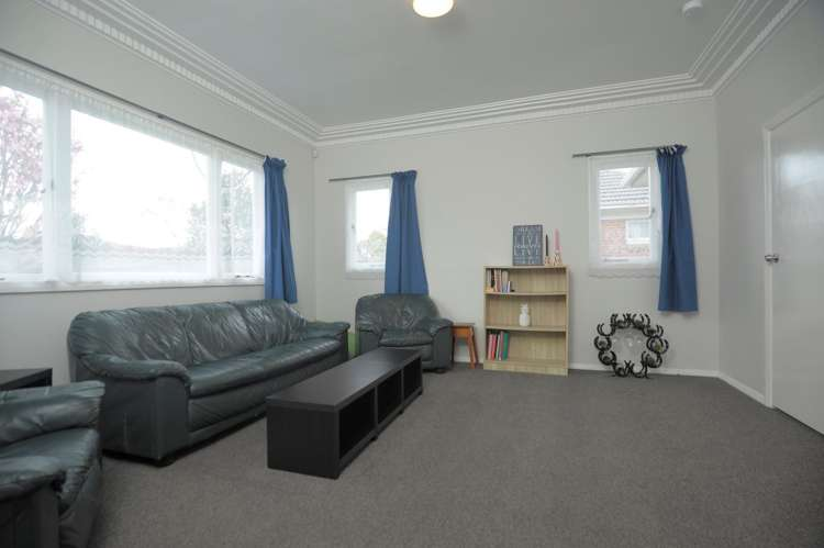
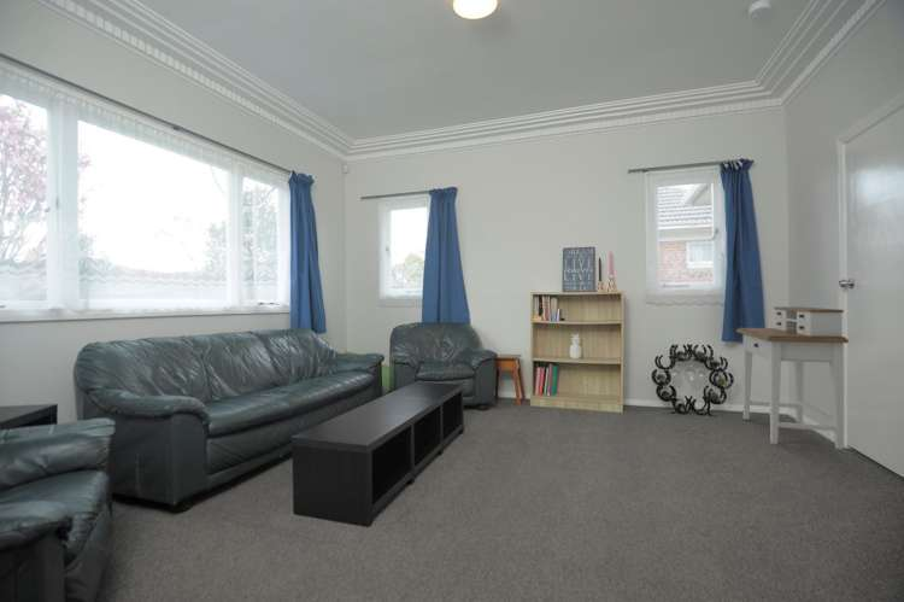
+ desk (780, 369)
